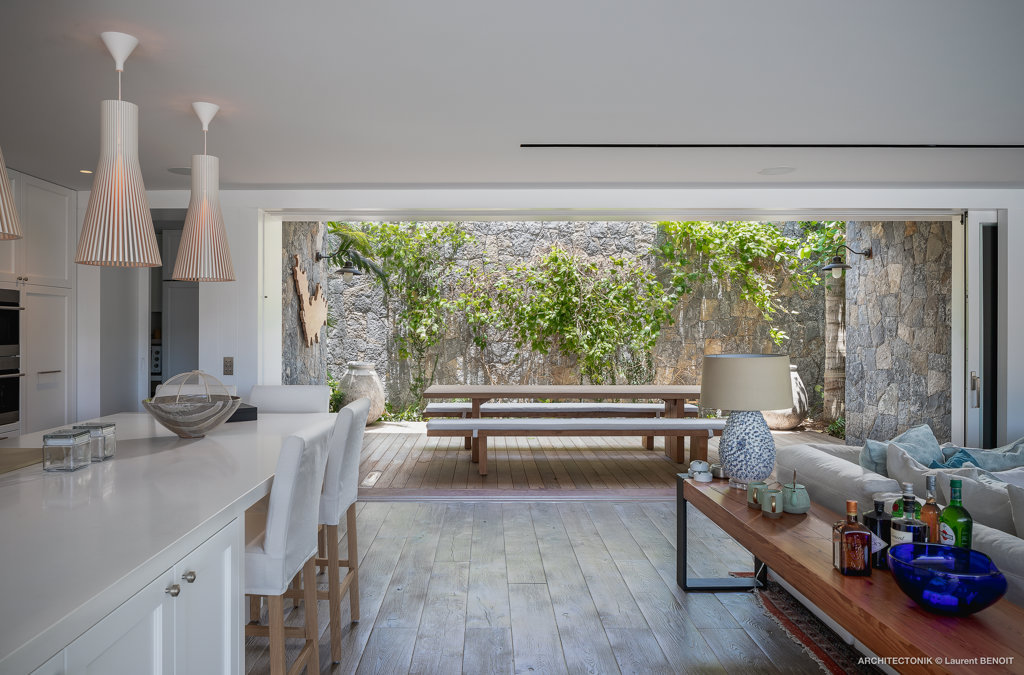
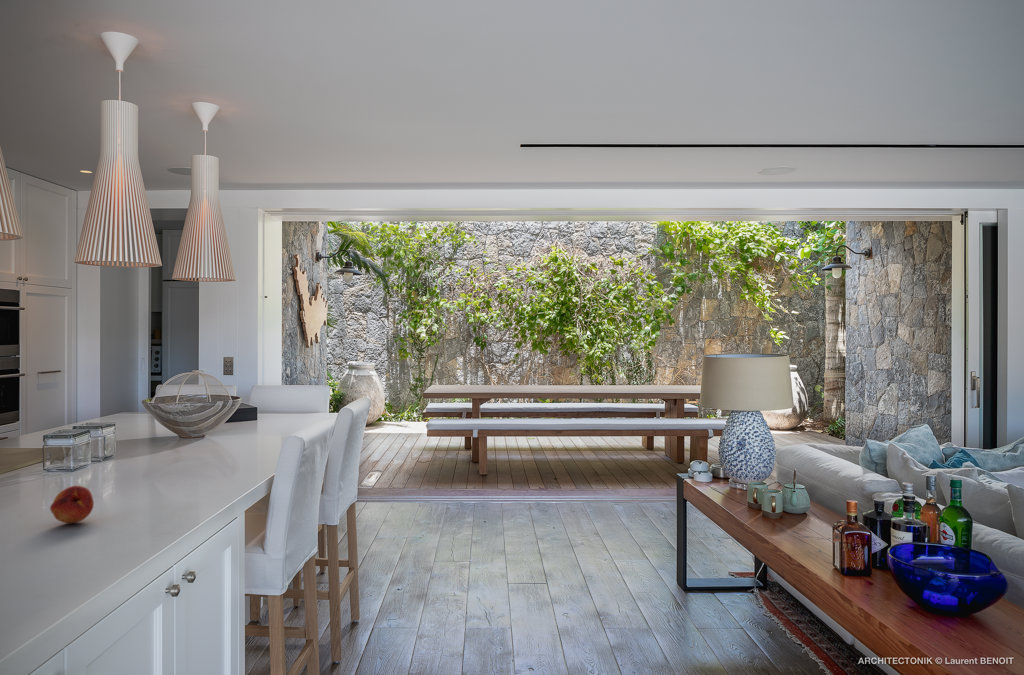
+ fruit (72, 504)
